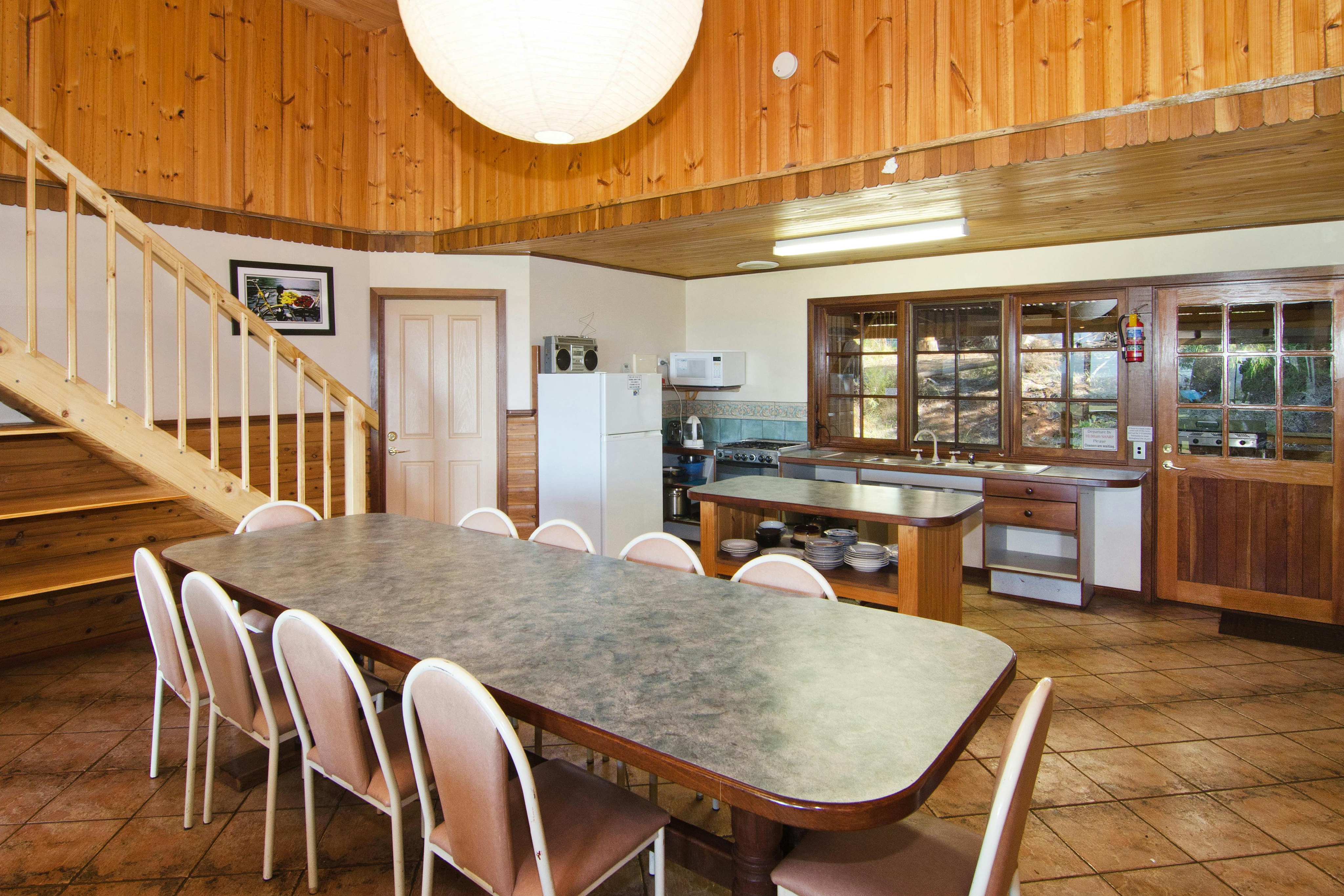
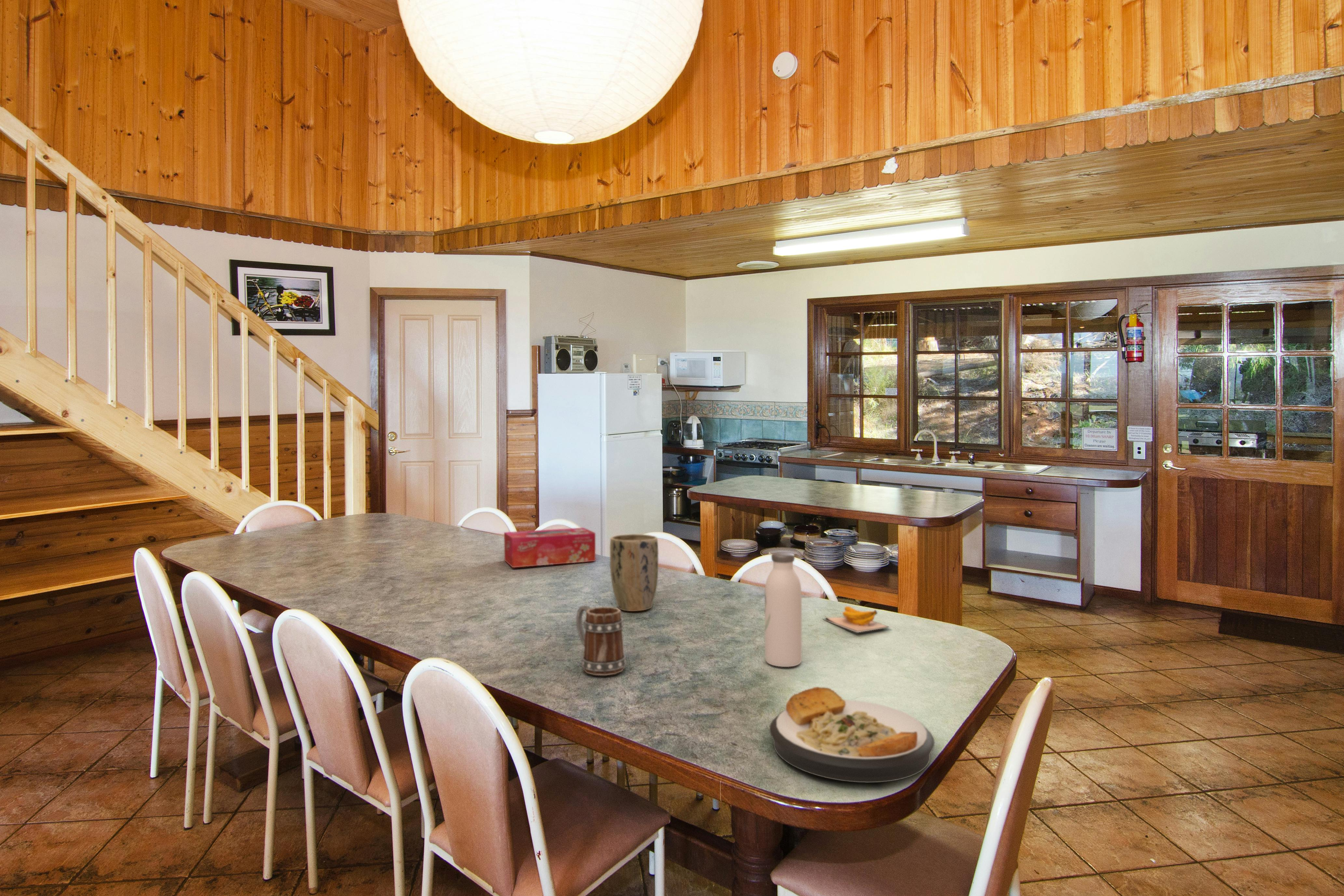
+ tissue box (550, 547)
+ banana (855, 616)
+ water bottle (783, 607)
+ mug (598, 638)
+ plate (850, 730)
+ plant pot (634, 572)
